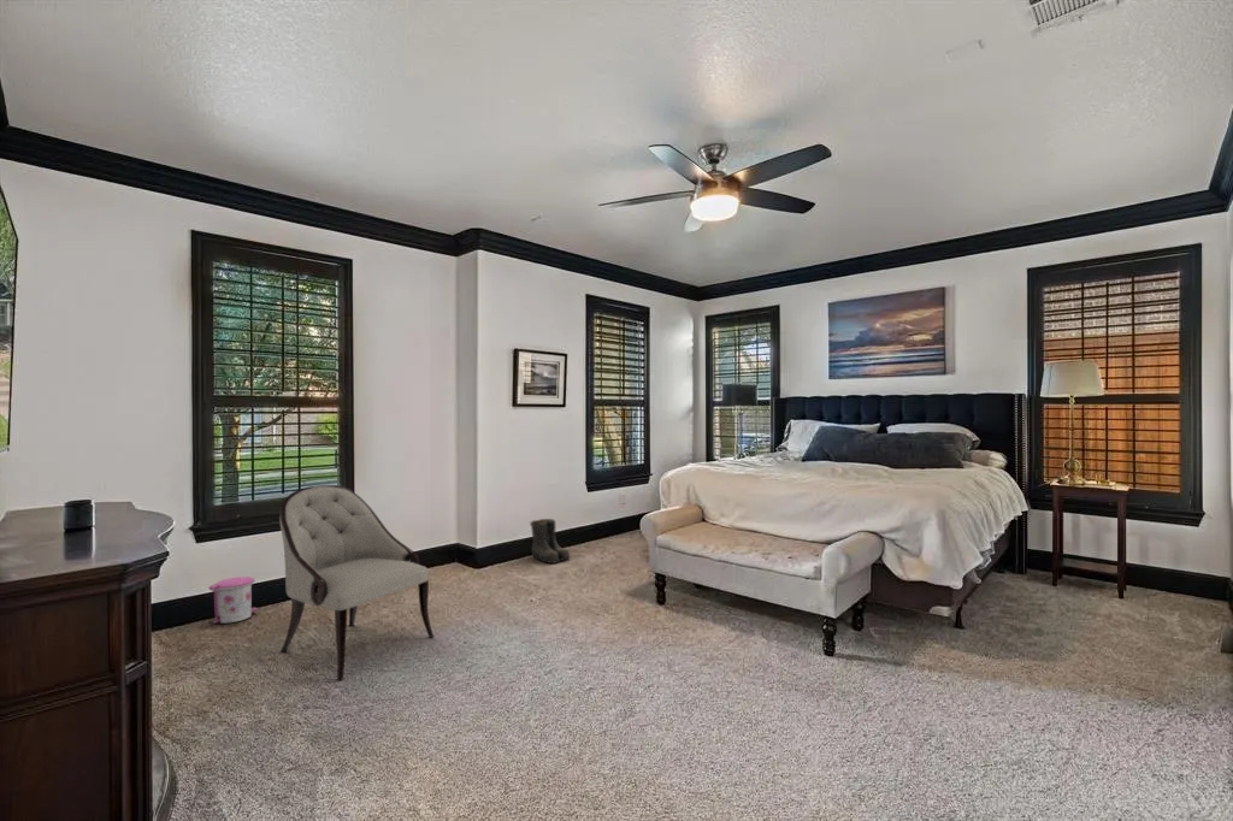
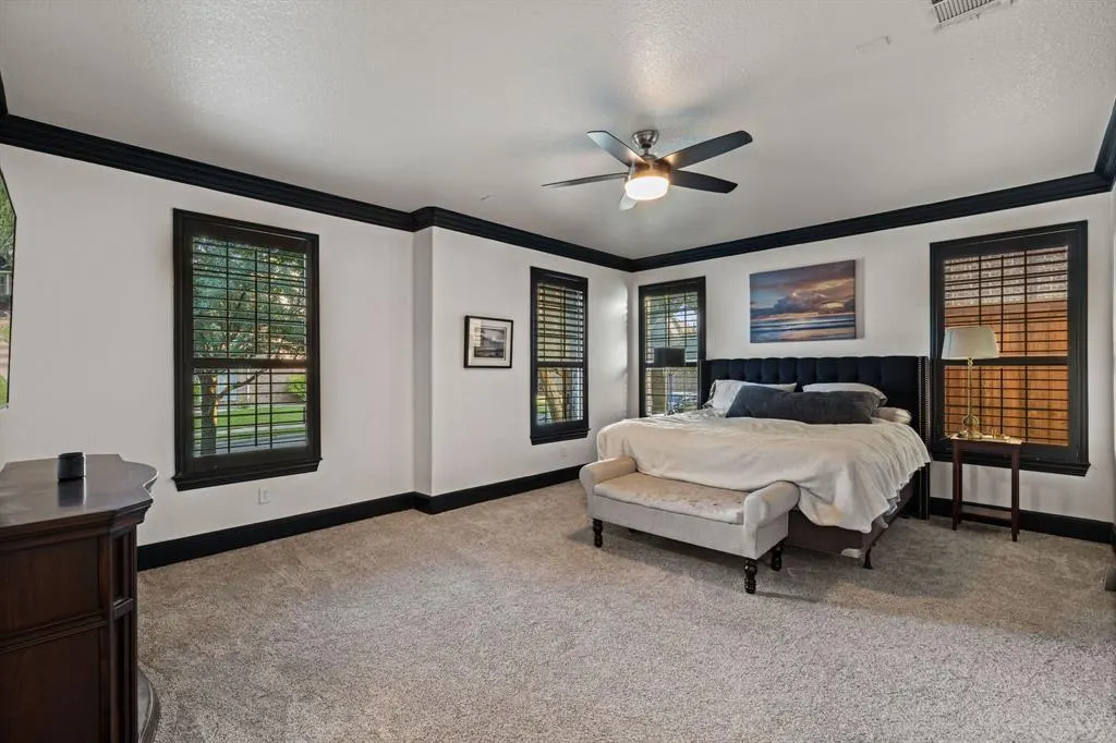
- armchair (350, 567)
- boots (549, 539)
- trash can (234, 598)
